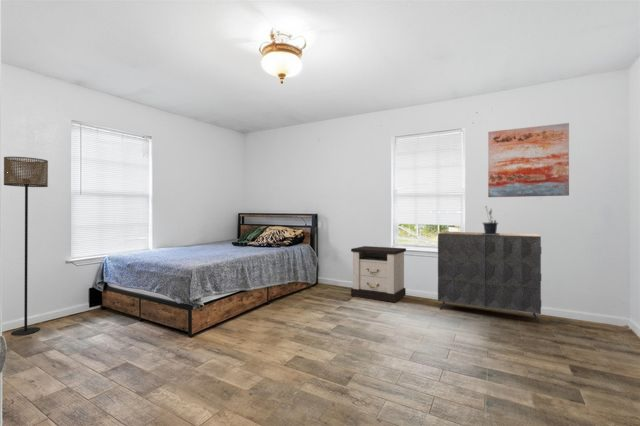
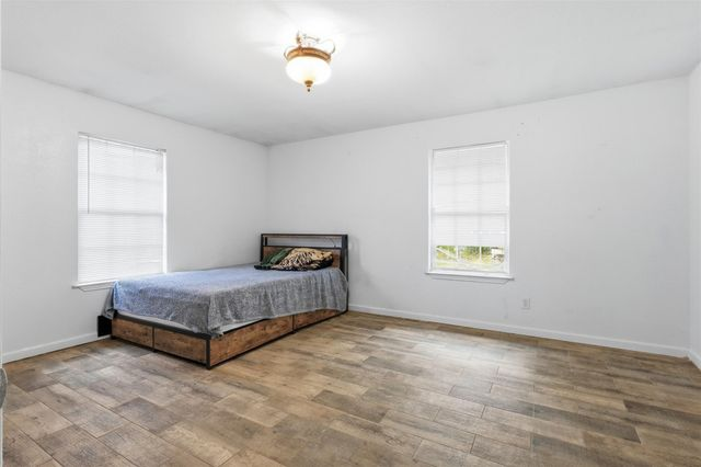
- potted plant (489, 220)
- dresser (487, 272)
- wall art (526, 162)
- floor lamp (26, 245)
- nightstand (378, 272)
